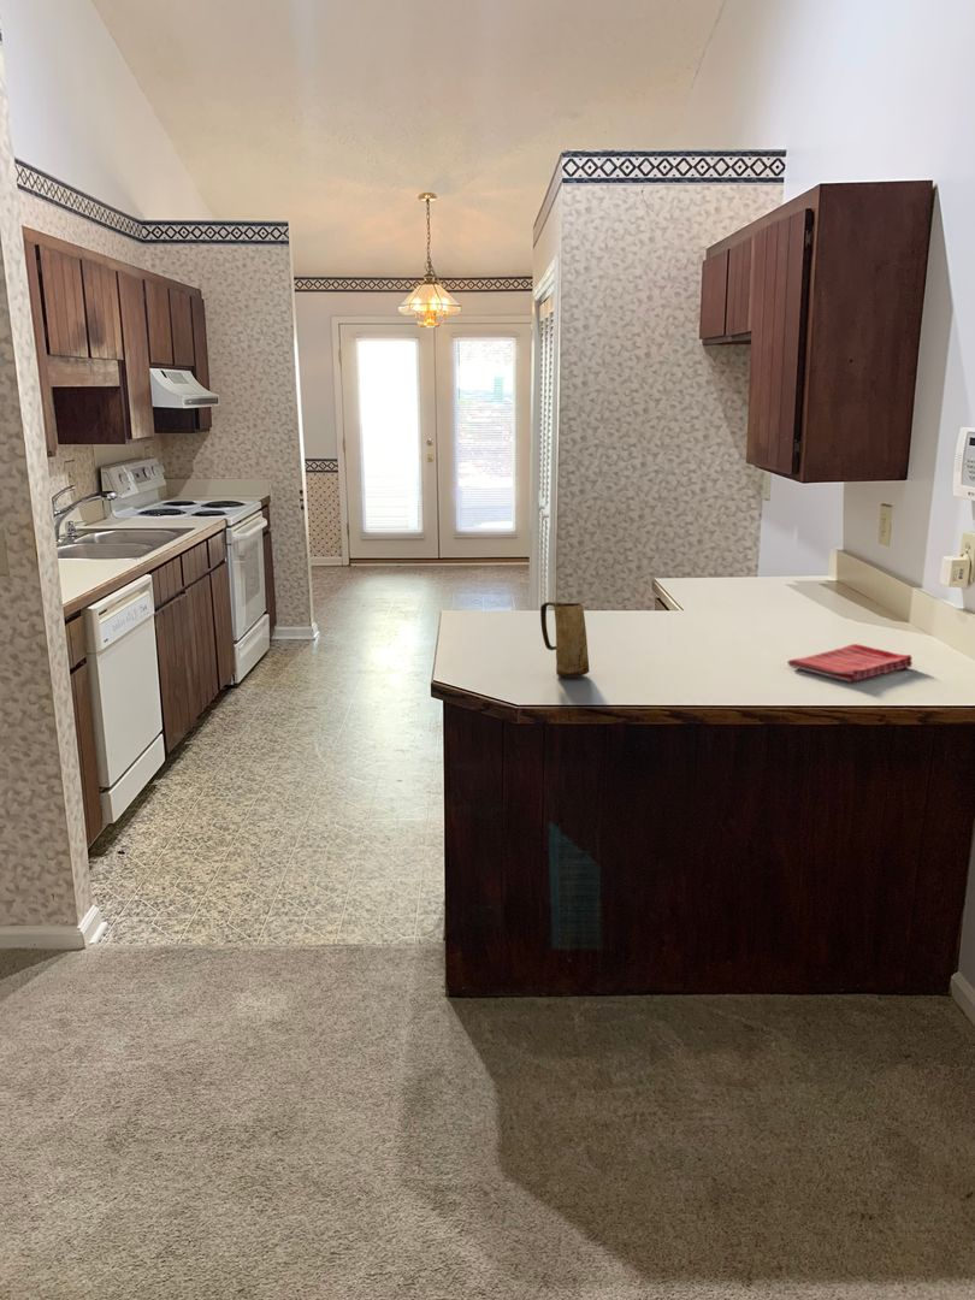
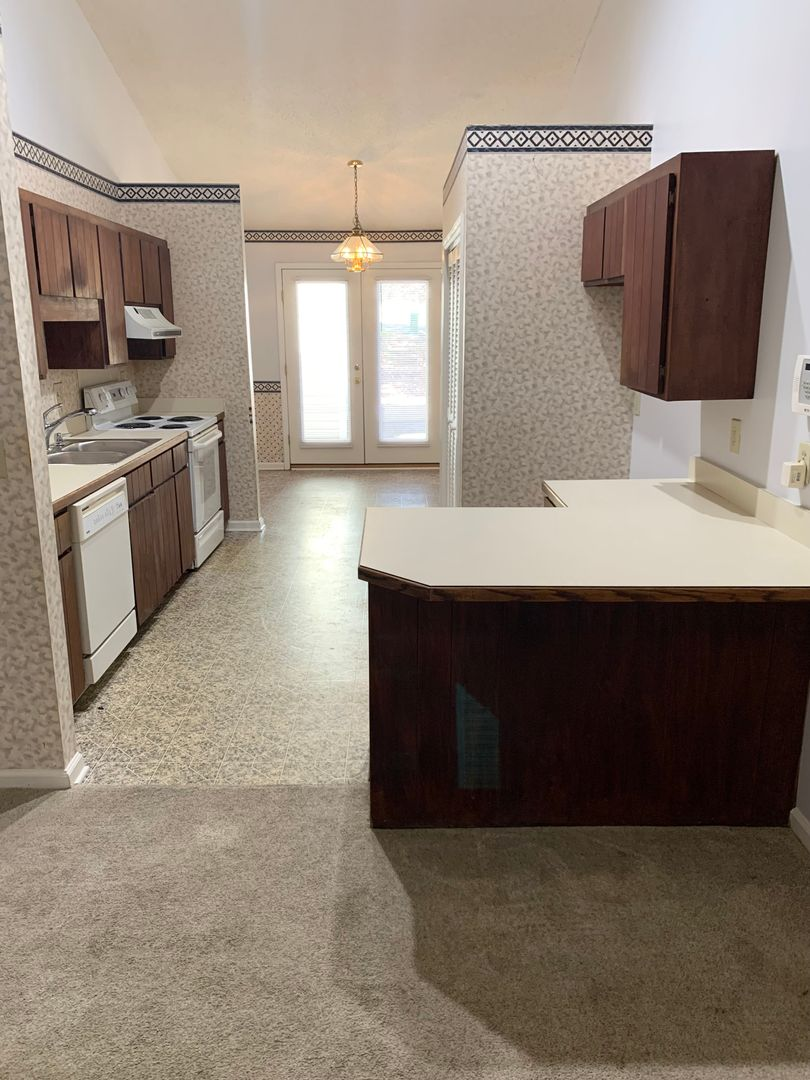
- dish towel (850, 661)
- mug (565, 638)
